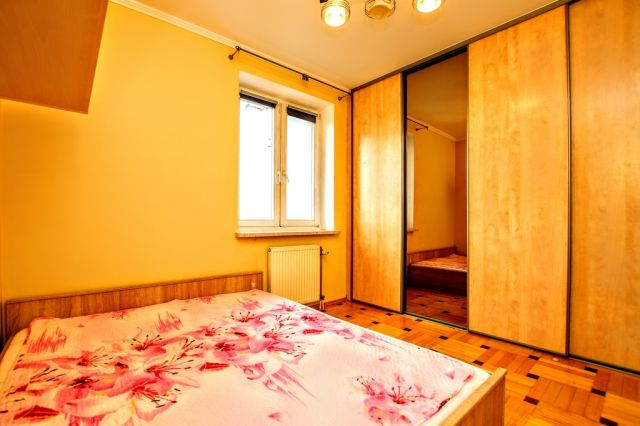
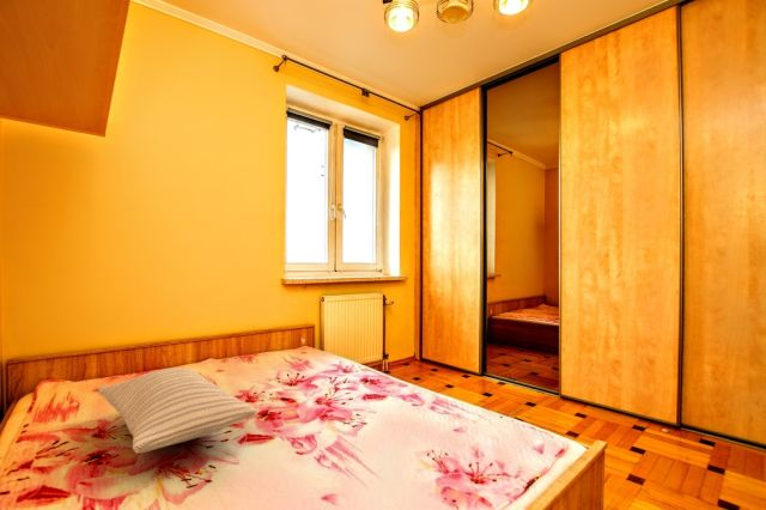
+ pillow (171, 402)
